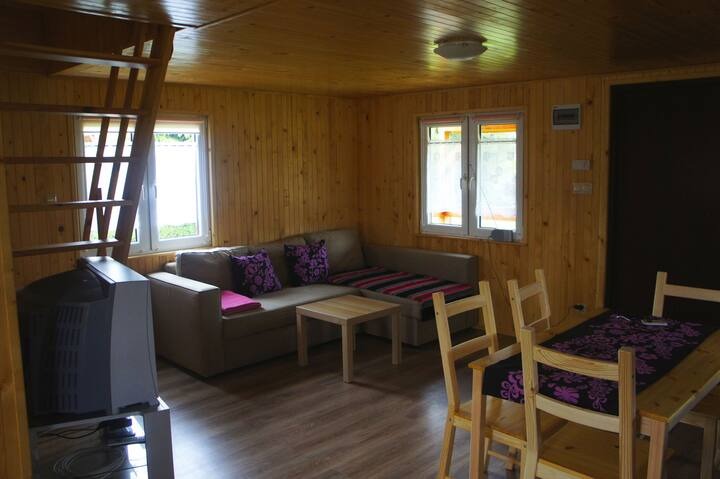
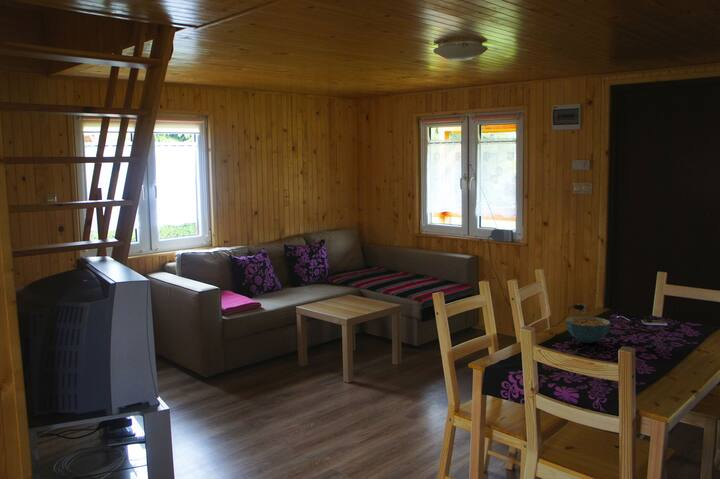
+ cereal bowl (587, 331)
